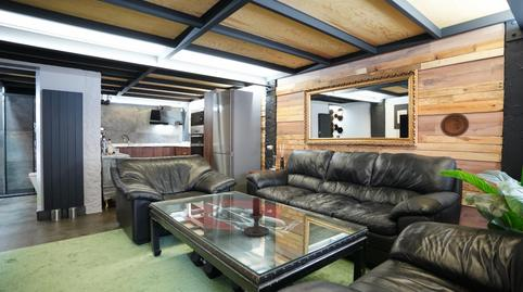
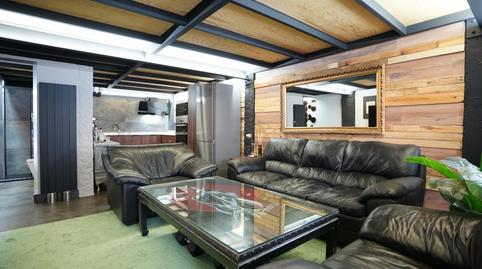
- candle holder (253, 215)
- decorative plate (454, 125)
